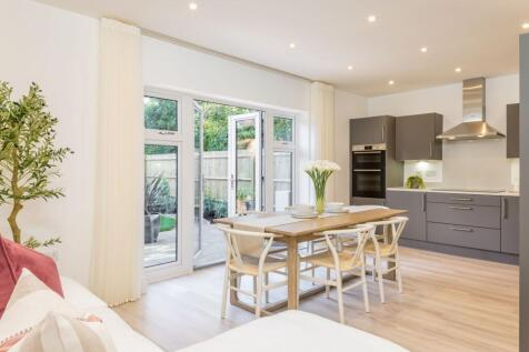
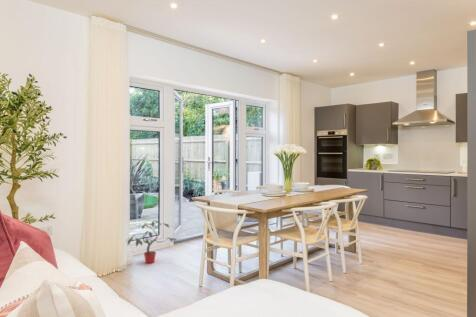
+ potted plant (152, 241)
